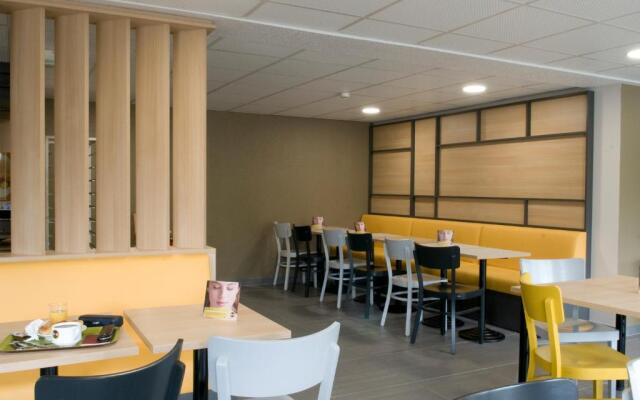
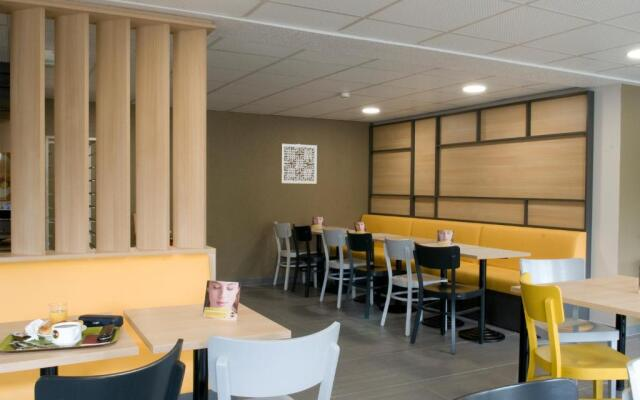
+ wall art (299, 162)
